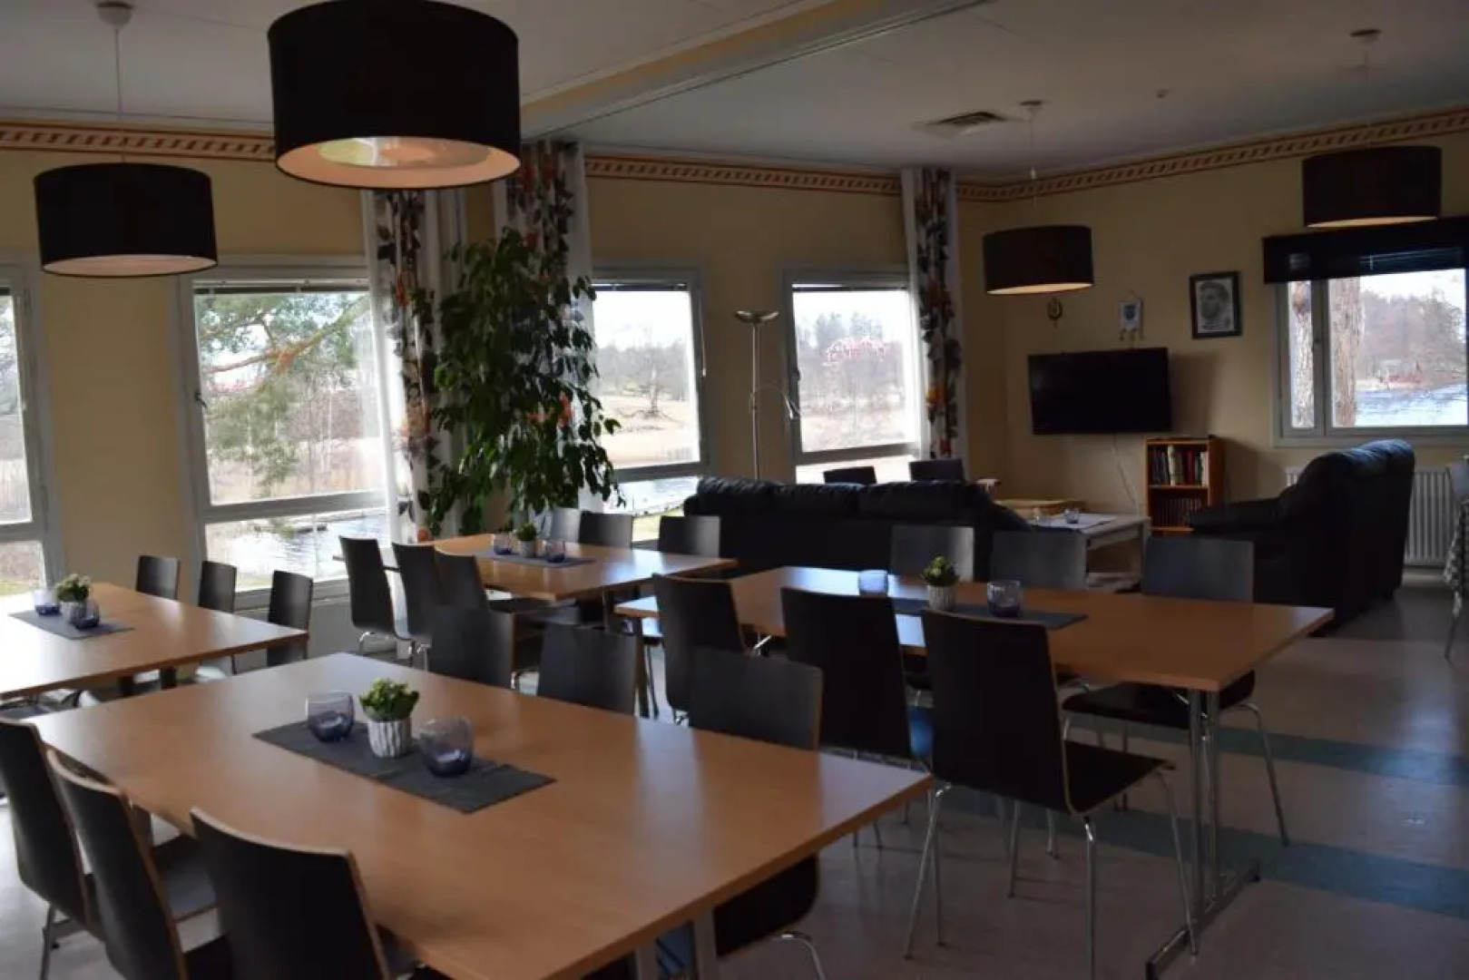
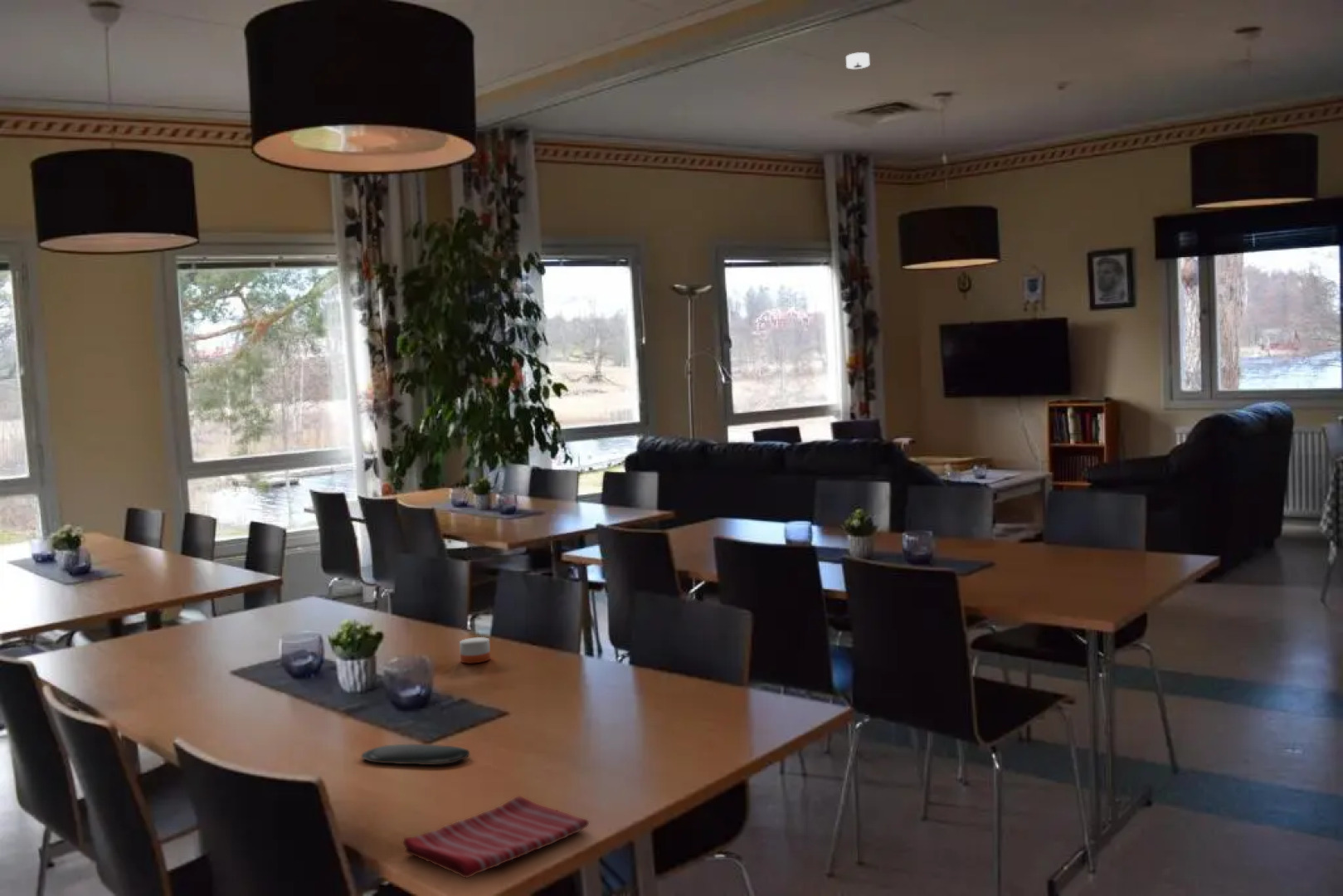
+ dish towel (495, 834)
+ candle (474, 640)
+ smoke detector (858, 61)
+ oval tray (416, 754)
